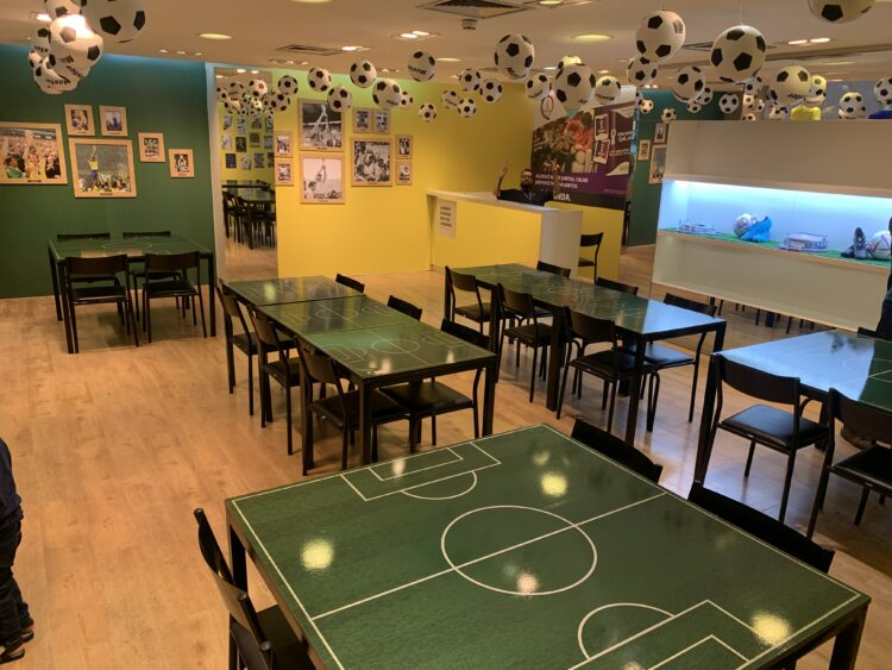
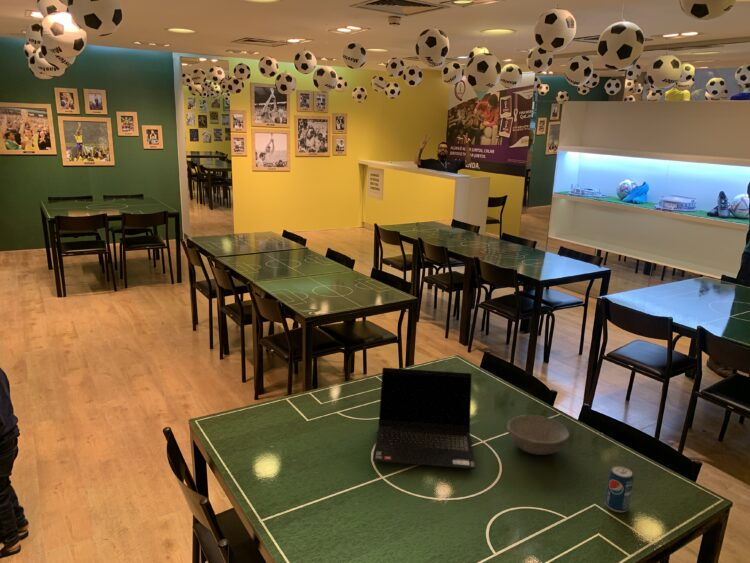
+ beverage can (619, 489)
+ laptop computer (425, 415)
+ bowl (536, 437)
